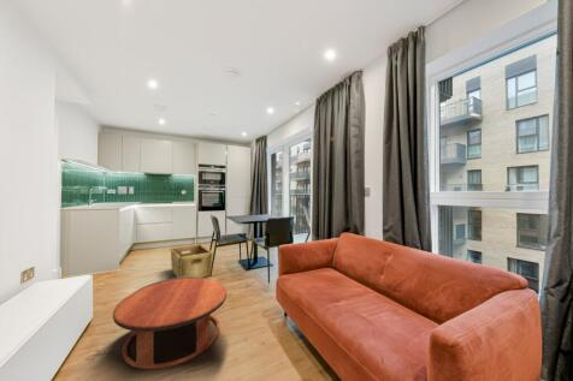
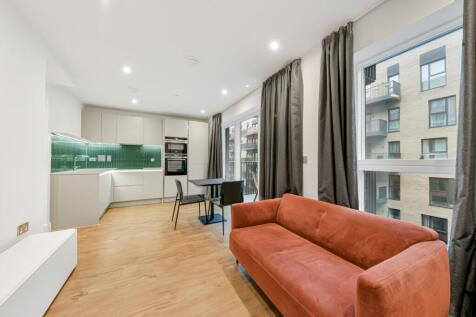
- hamper (190, 261)
- coffee table (175, 315)
